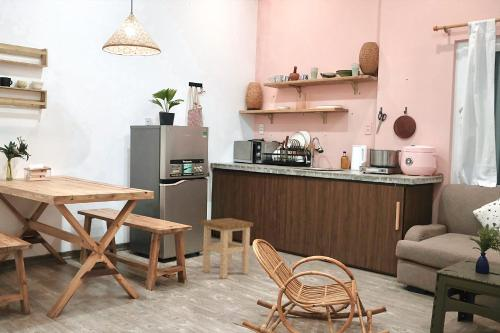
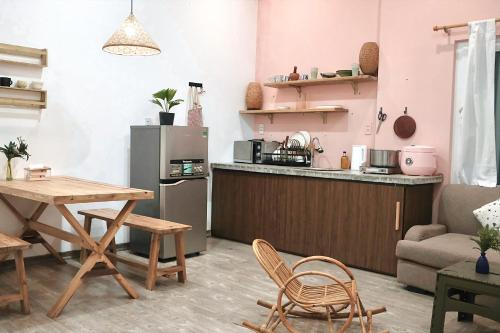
- stool (226, 247)
